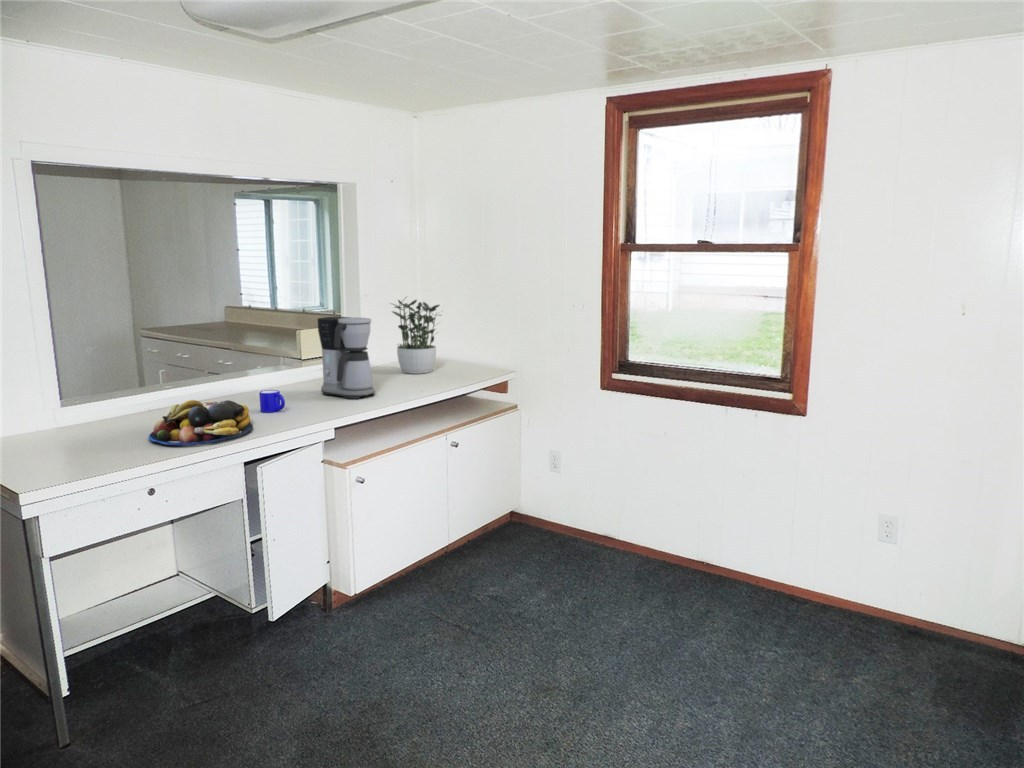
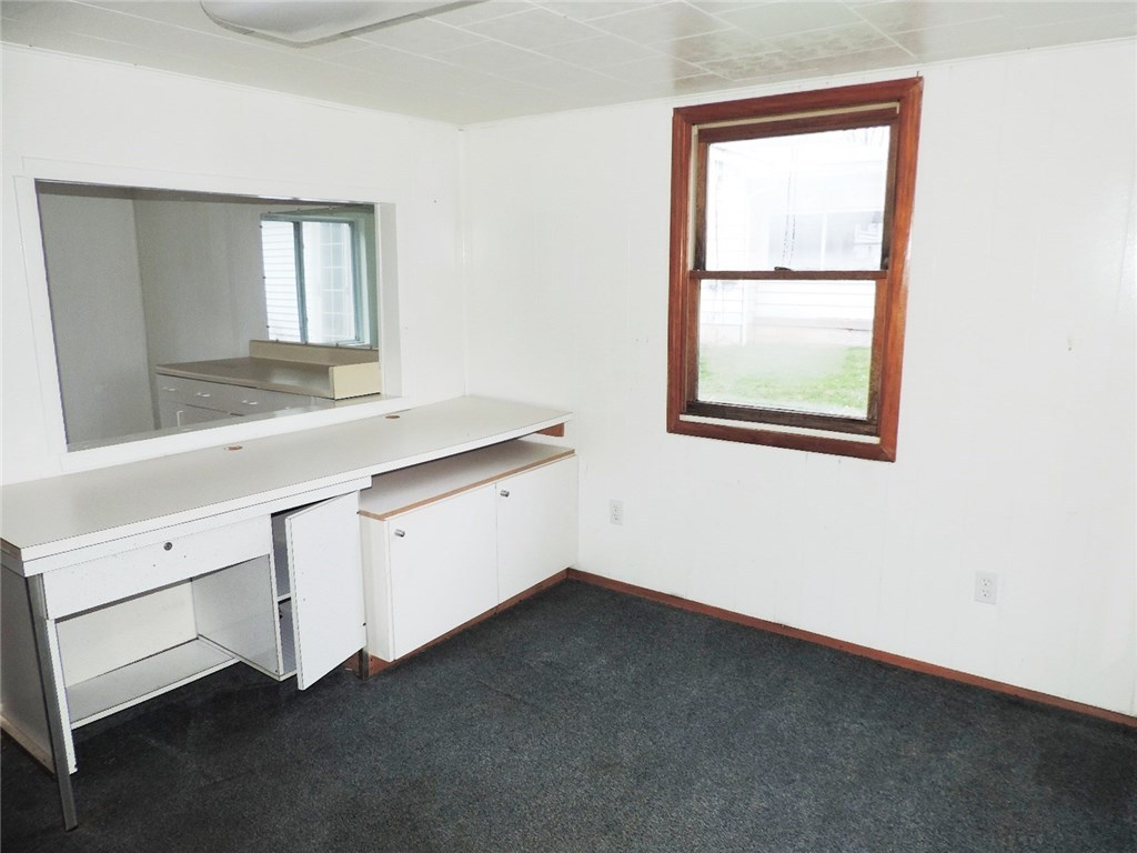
- potted plant (417, 333)
- mug (273, 401)
- fruit bowl (200, 416)
- coffee maker (342, 356)
